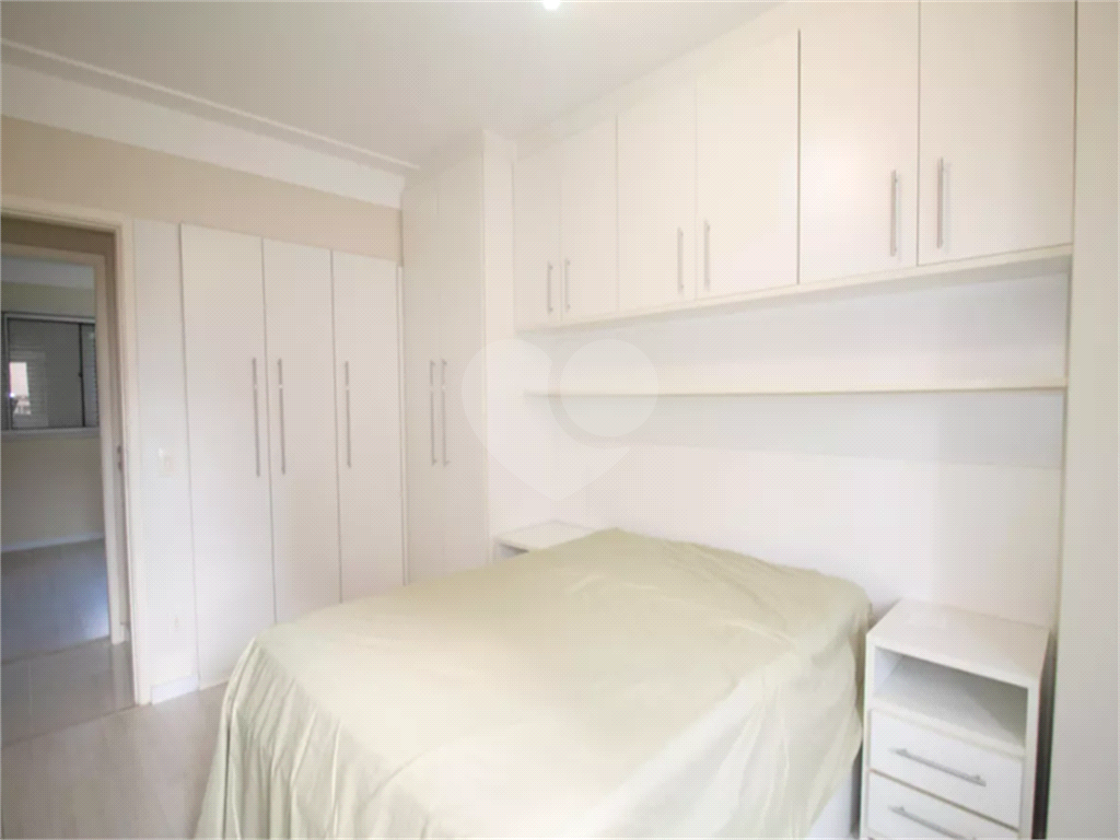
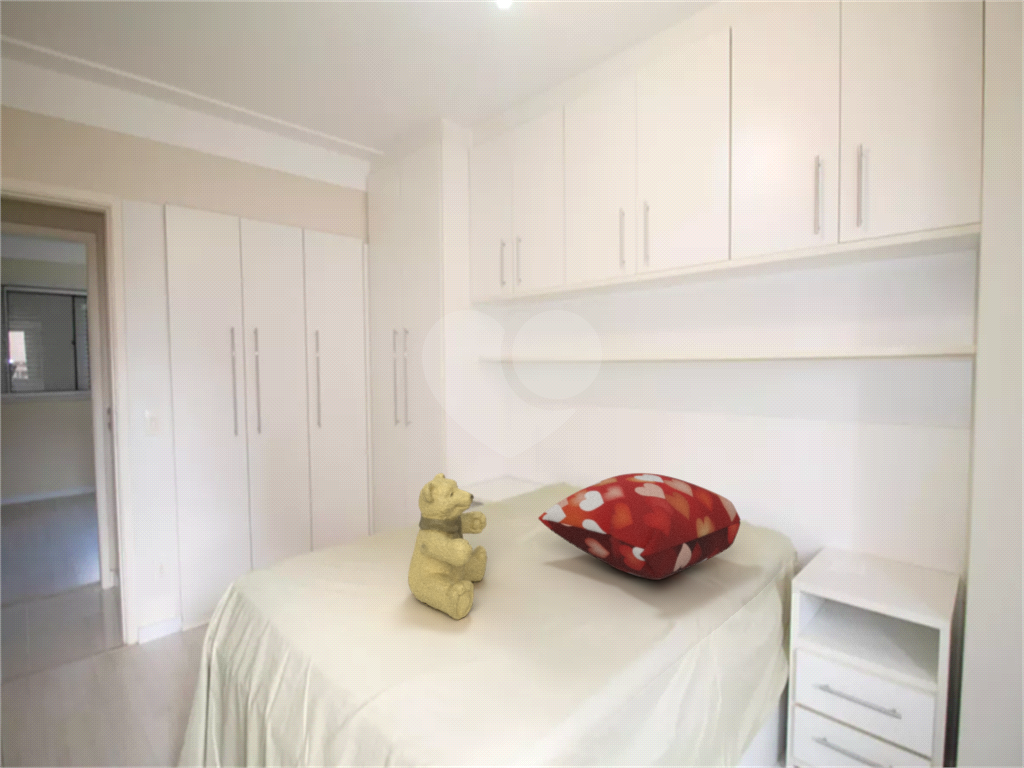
+ teddy bear (447, 536)
+ decorative pillow (640, 519)
